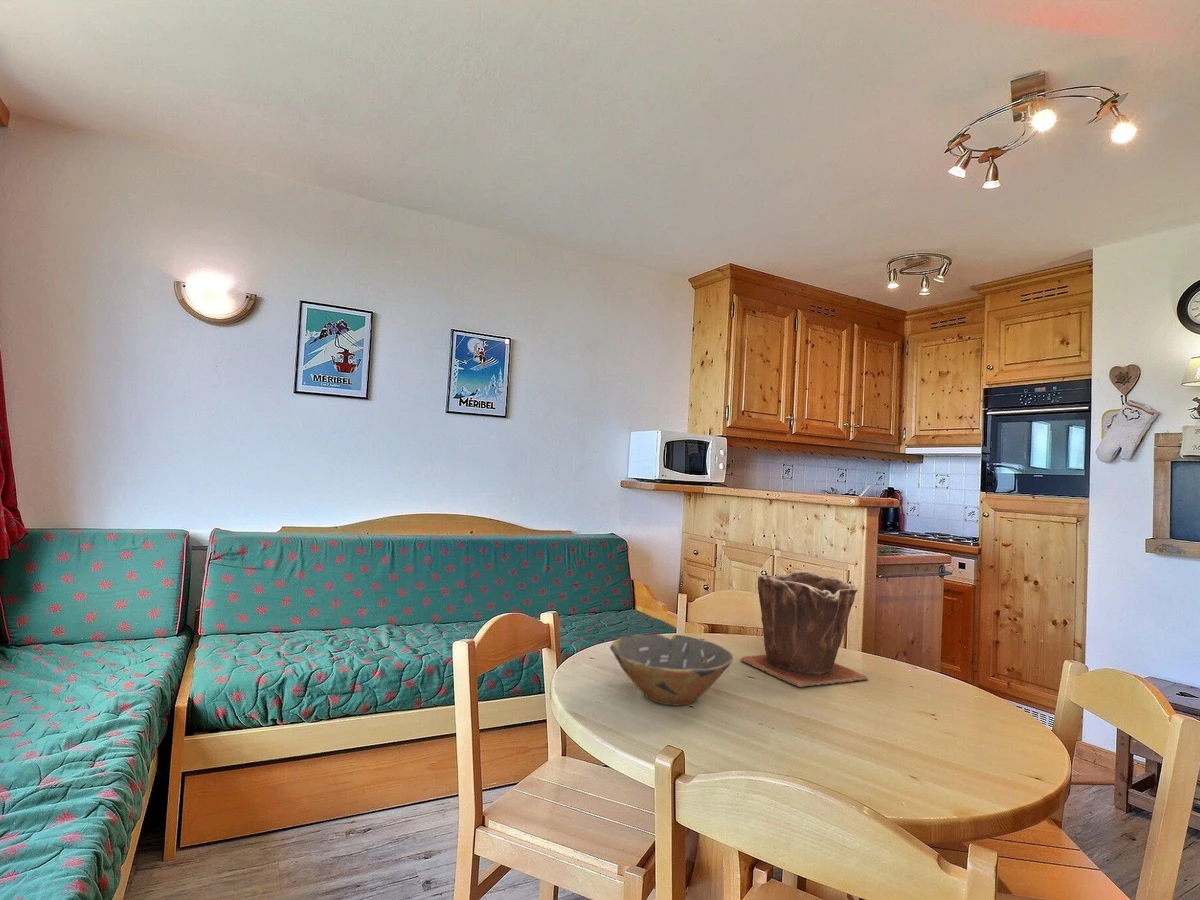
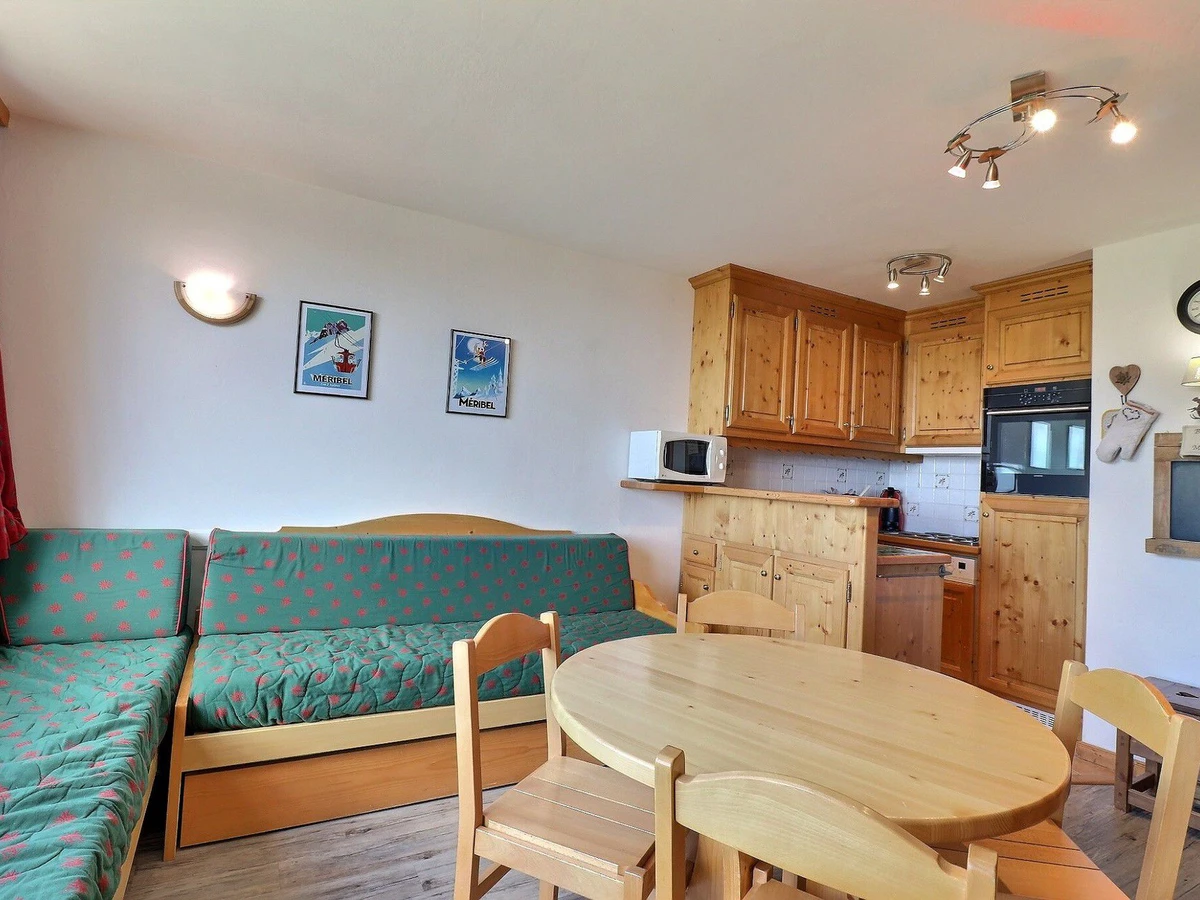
- bowl (670, 673)
- plant pot (804, 622)
